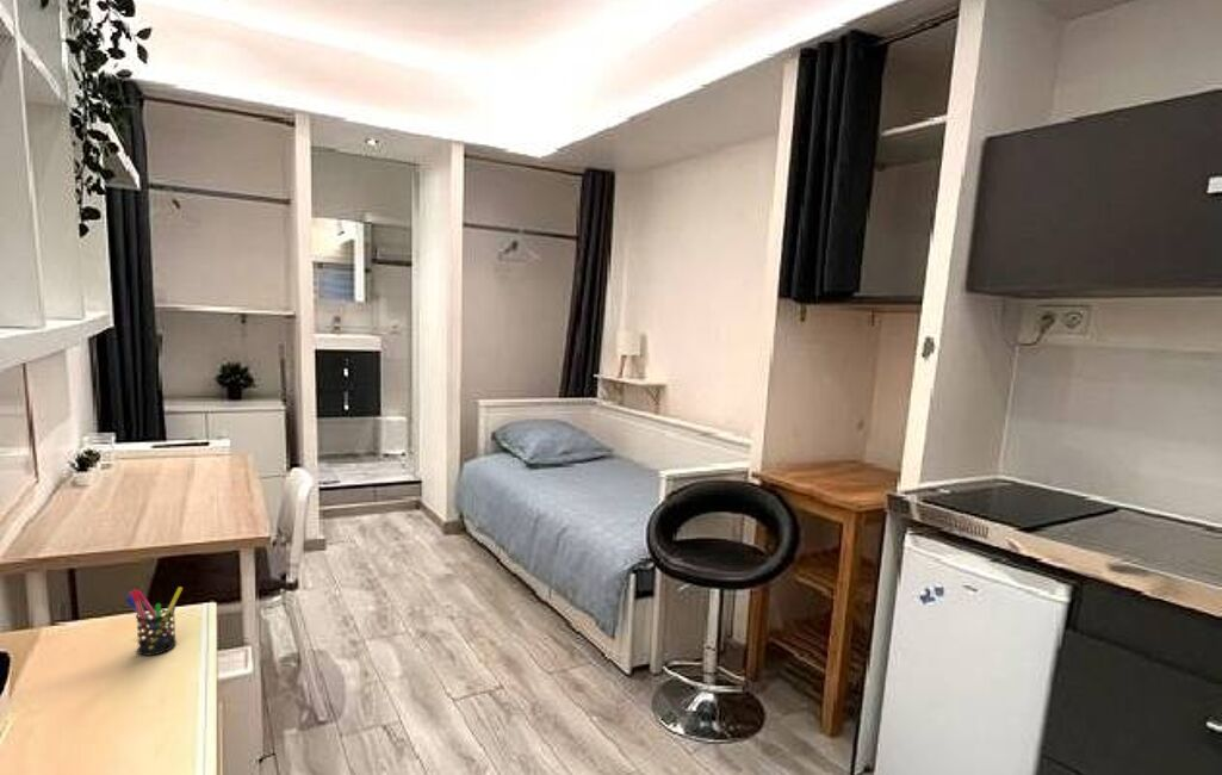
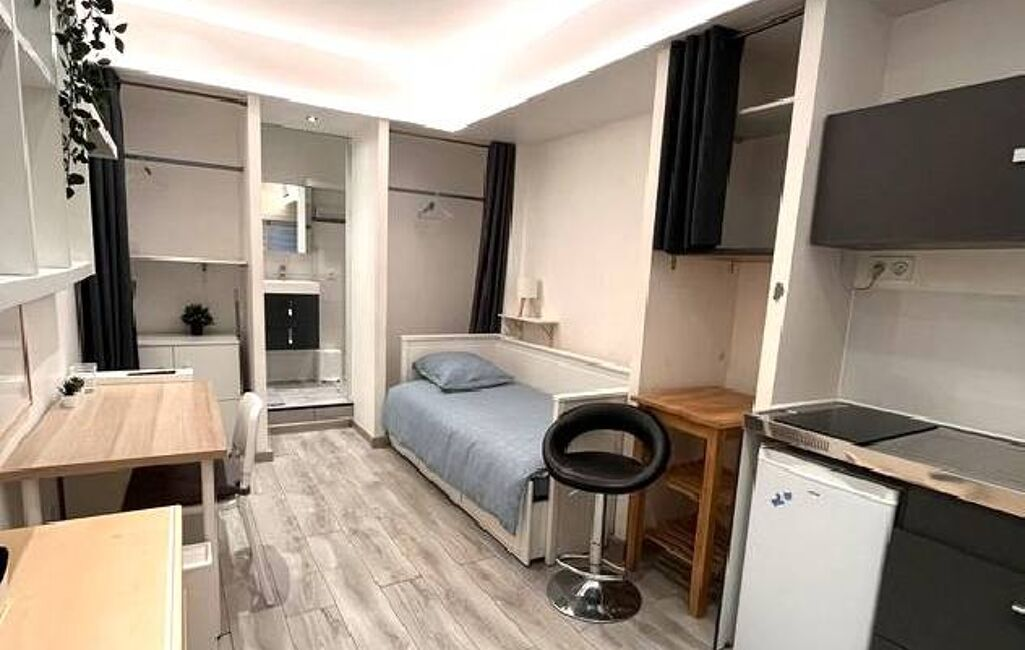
- pen holder (154, 618)
